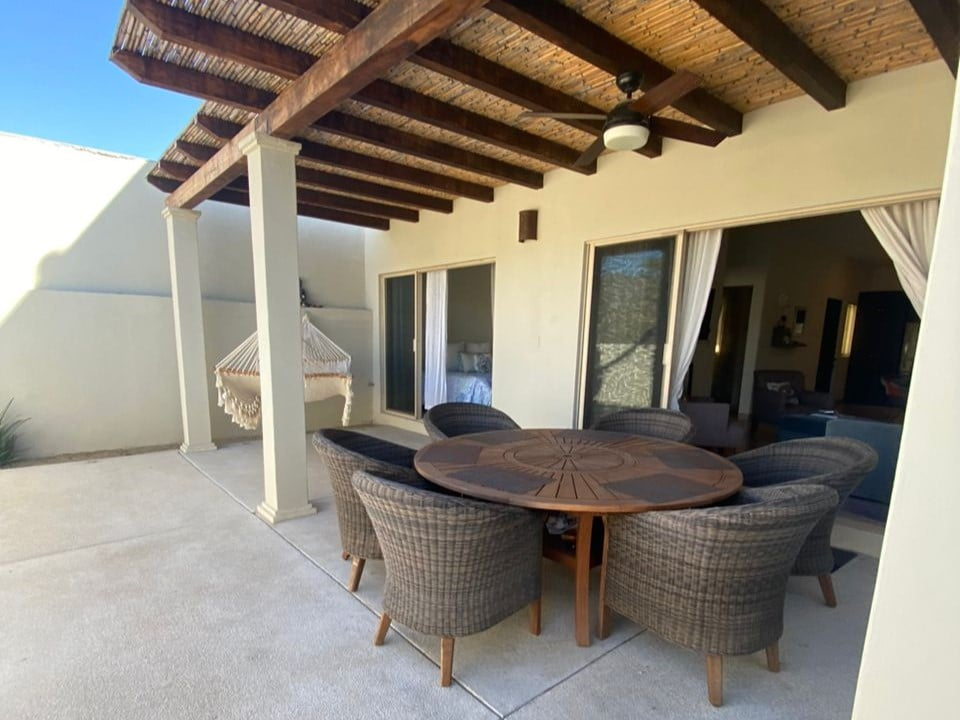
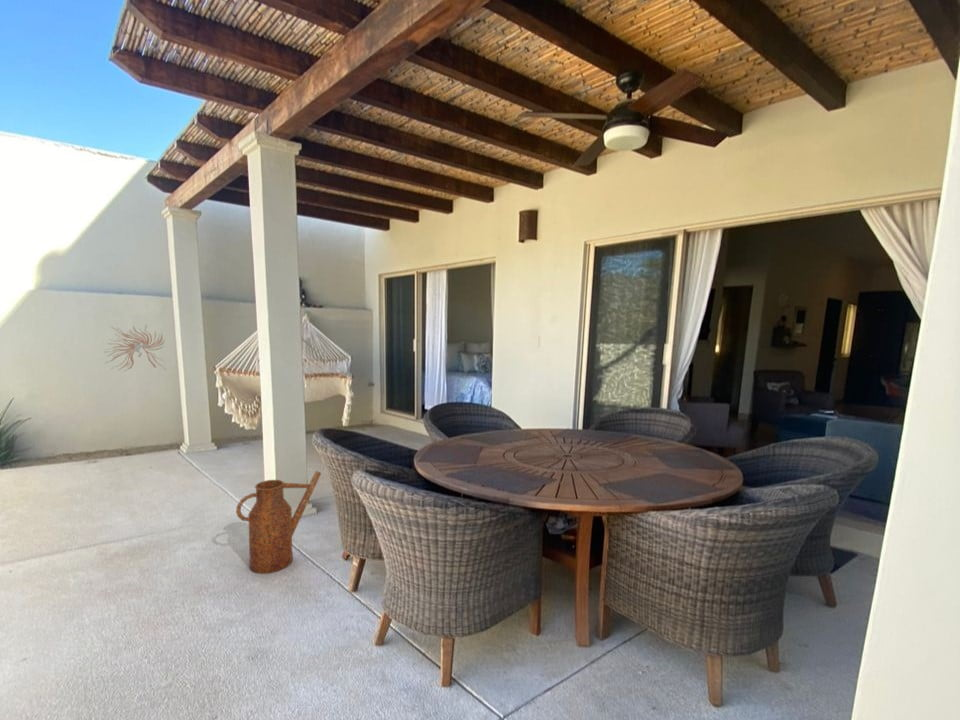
+ watering can (281, 519)
+ wall sculpture (135, 348)
